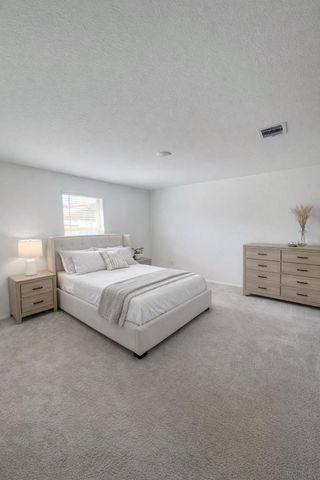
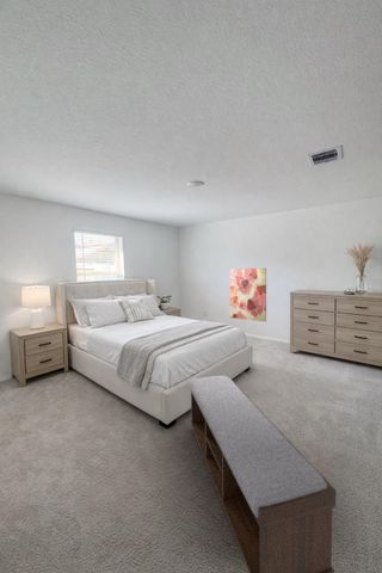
+ wall art (247, 294)
+ bench (236, 446)
